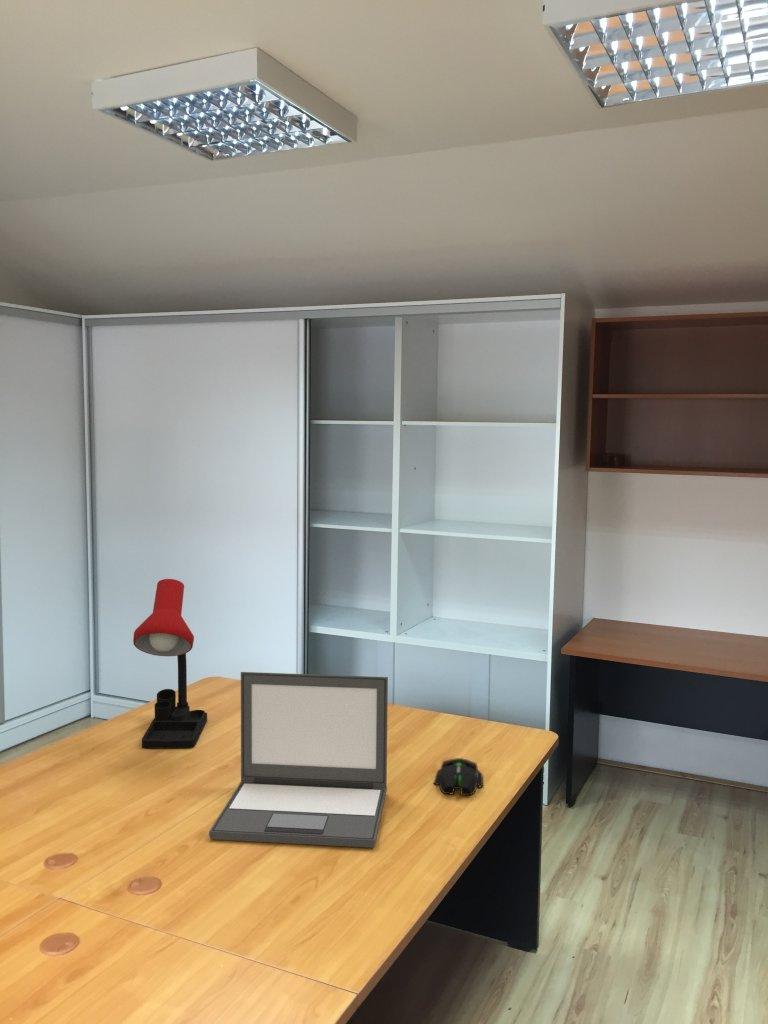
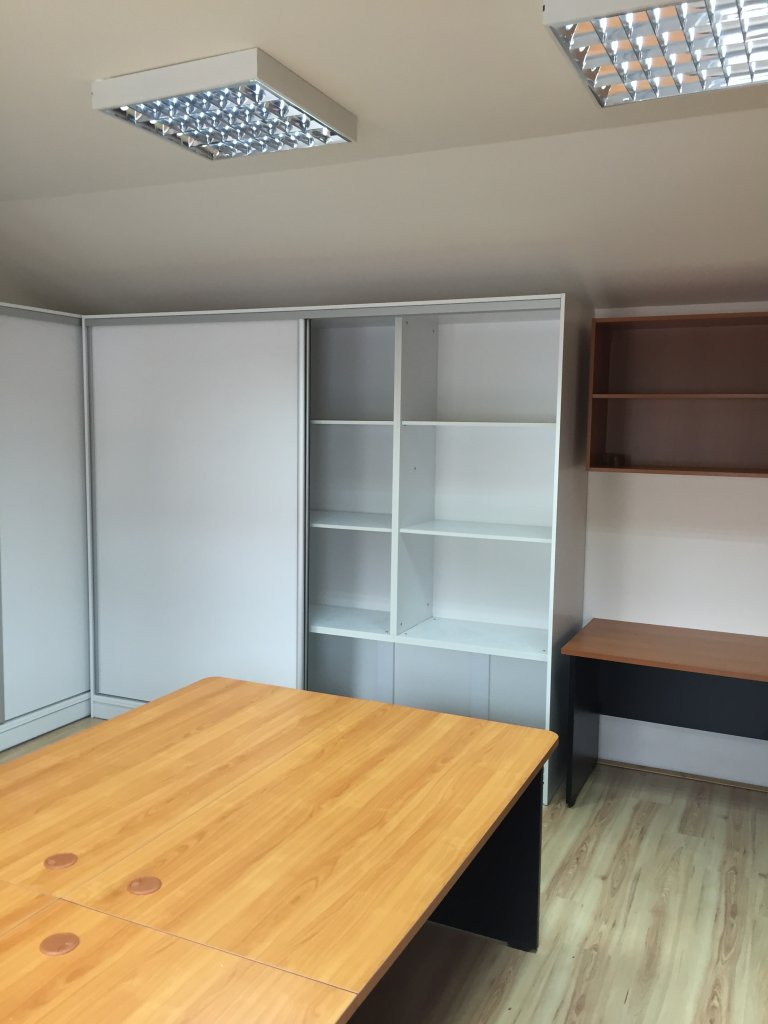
- desk lamp (172, 655)
- mouse (458, 774)
- laptop (303, 753)
